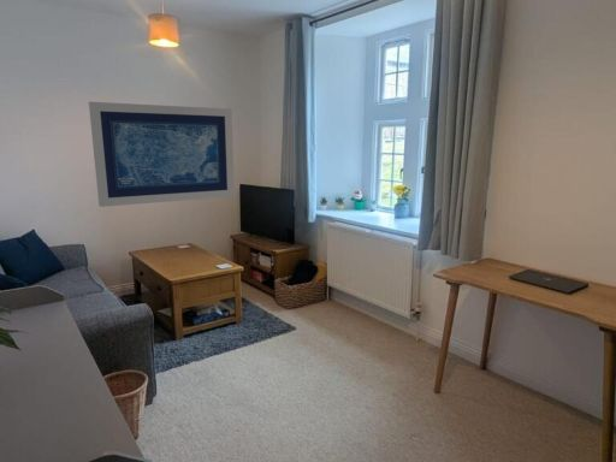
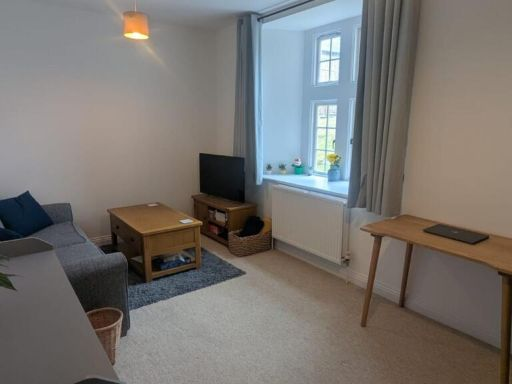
- wall art (168, 154)
